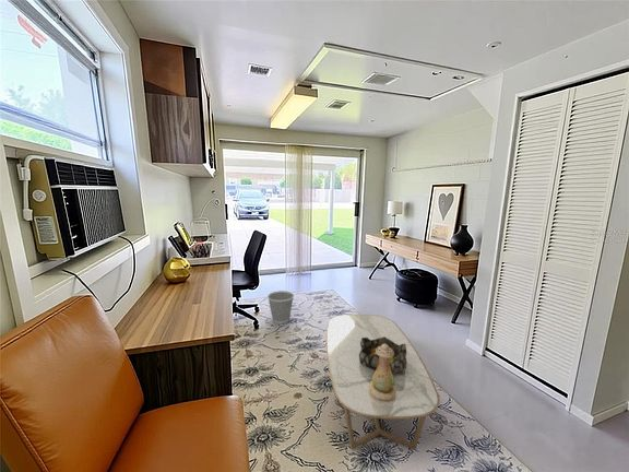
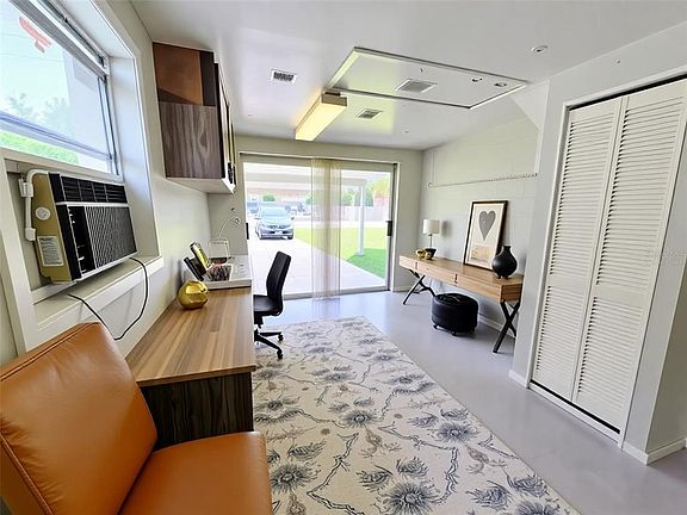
- decorative bowl (380, 345)
- vase (383, 367)
- coffee table (370, 374)
- wastebasket (281, 307)
